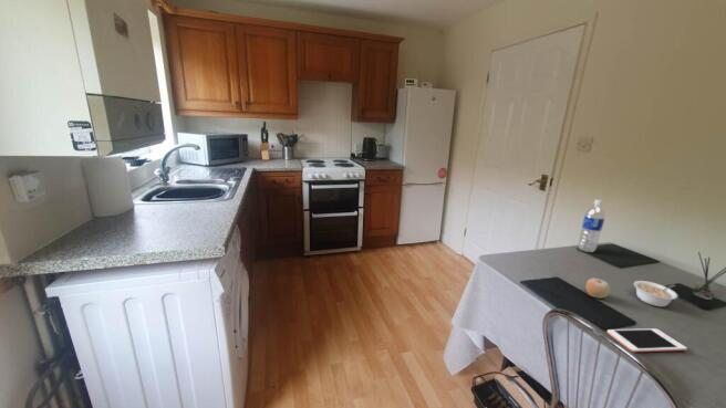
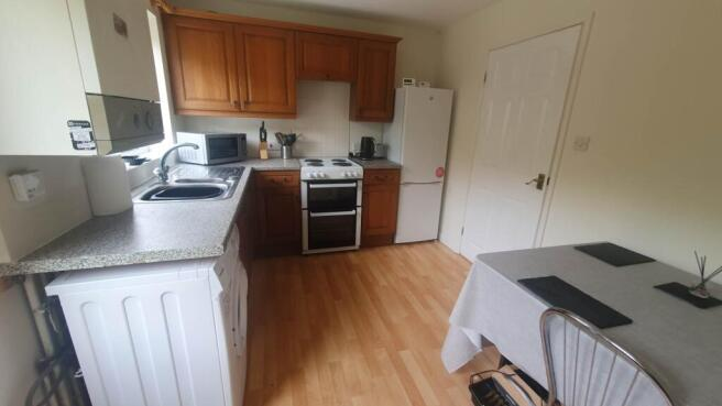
- legume (653, 293)
- cell phone (645, 339)
- fruit (597, 286)
- water bottle (592, 226)
